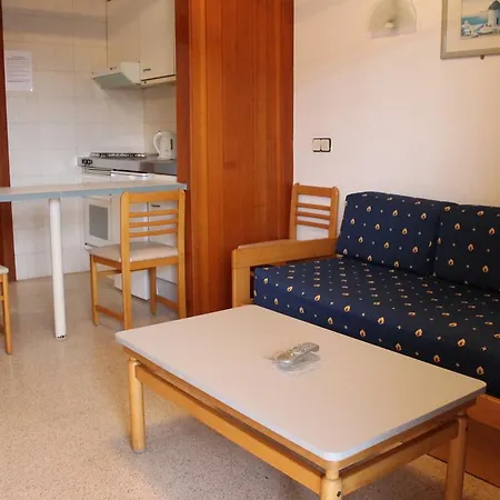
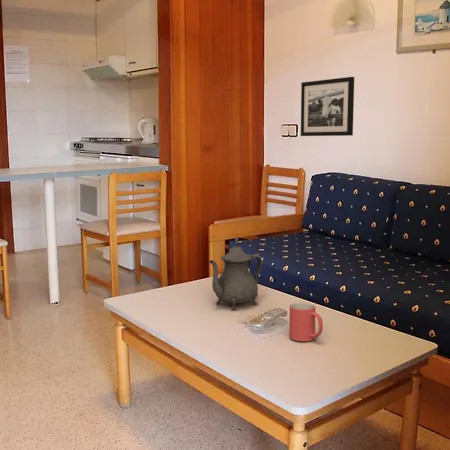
+ teapot (236, 270)
+ picture frame (326, 108)
+ mug (306, 323)
